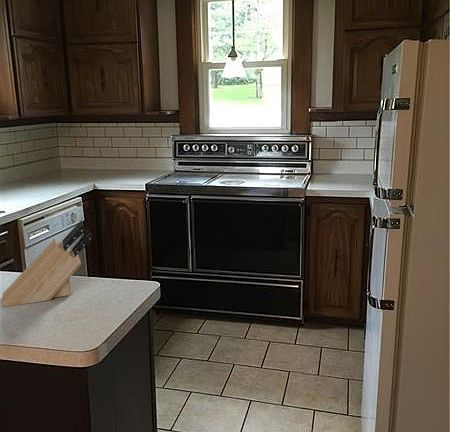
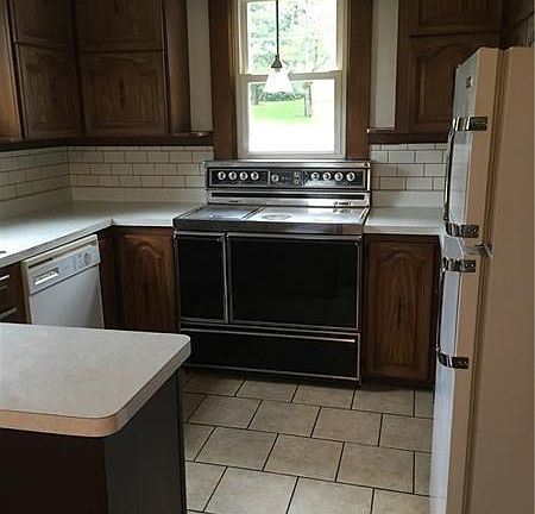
- knife block (46, 260)
